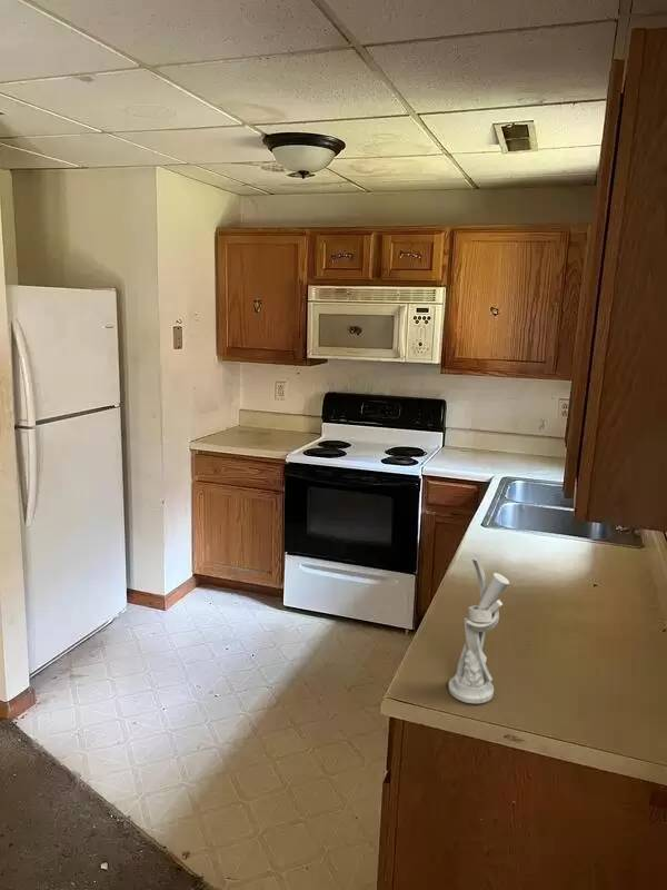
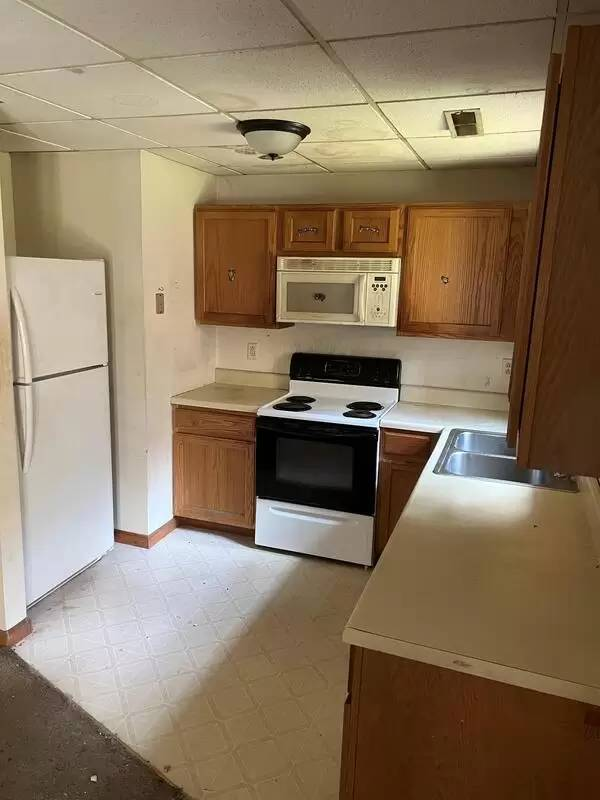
- utensil holder (477, 623)
